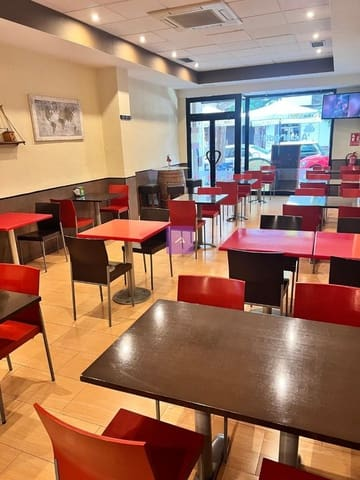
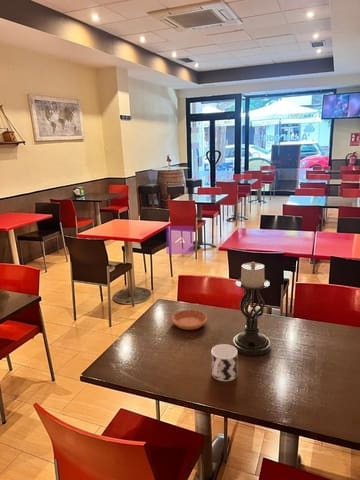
+ saucer (189, 320)
+ candle holder (252, 305)
+ cup (222, 364)
